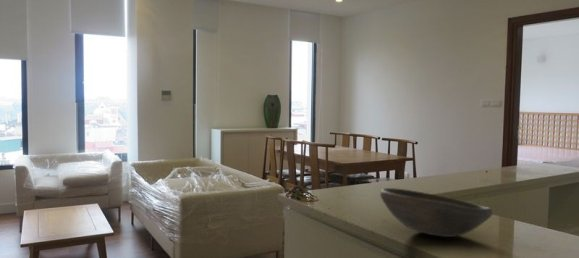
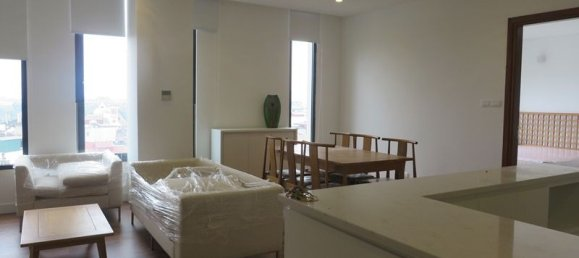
- bowl (434, 212)
